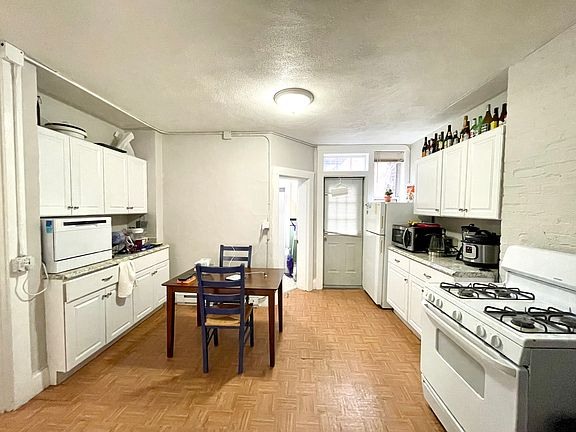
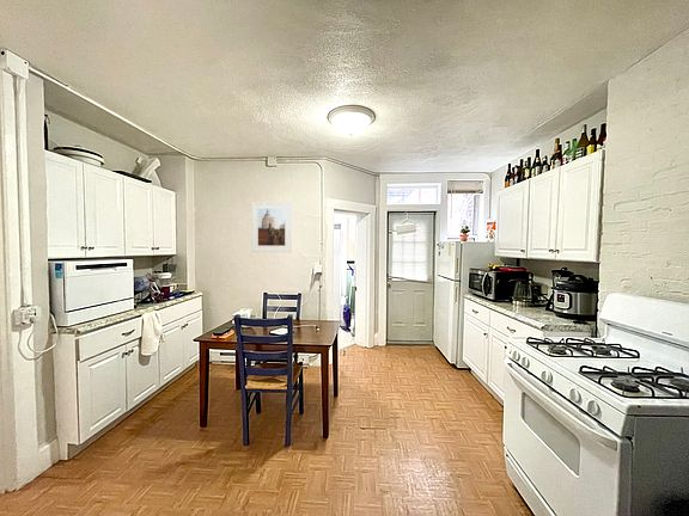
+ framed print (272, 227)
